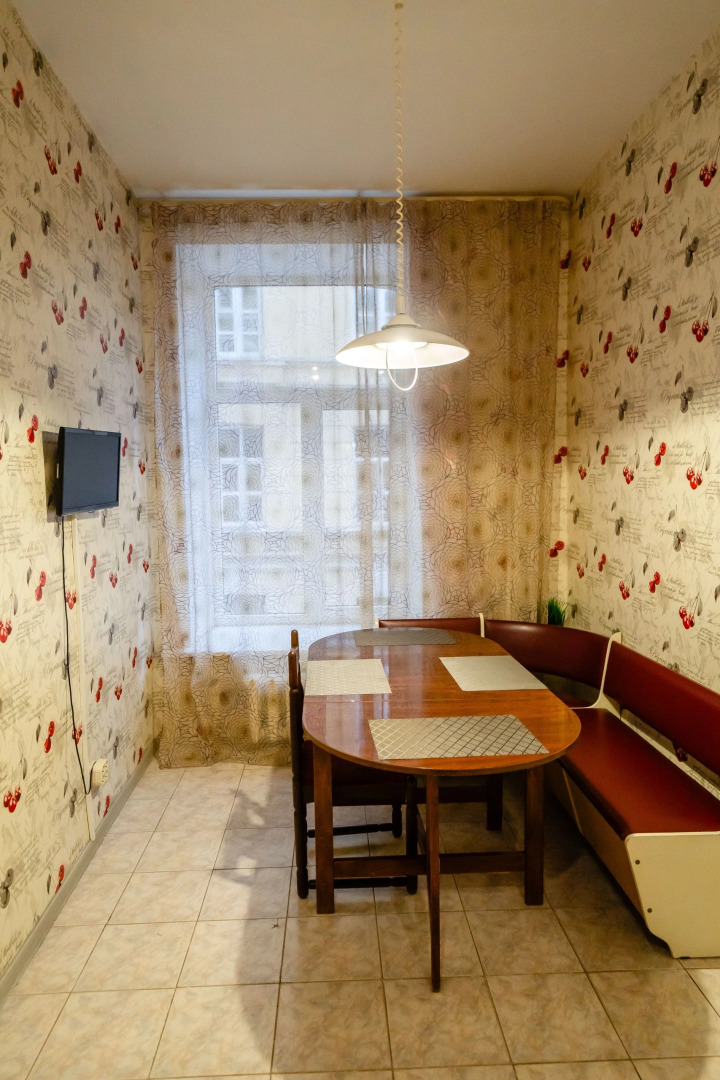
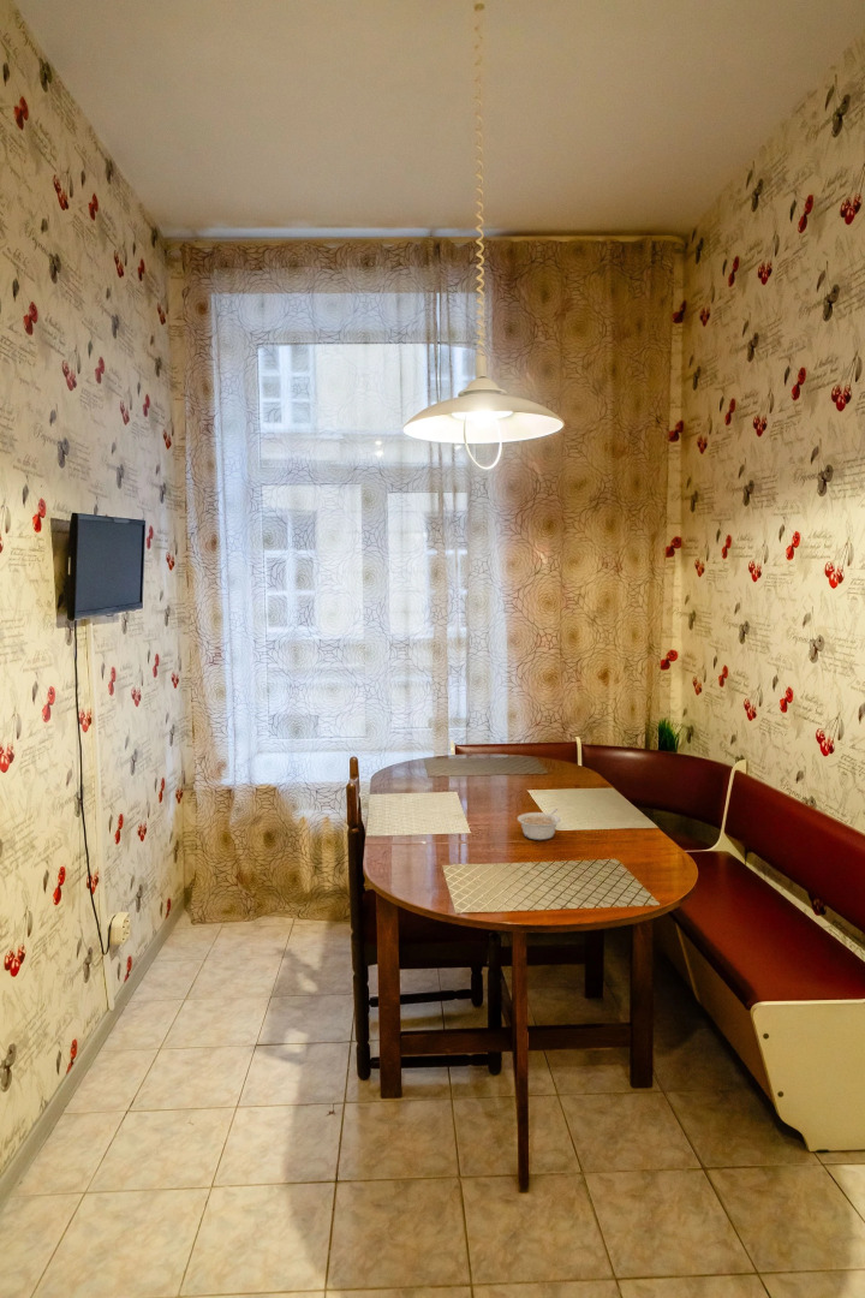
+ legume (538, 824)
